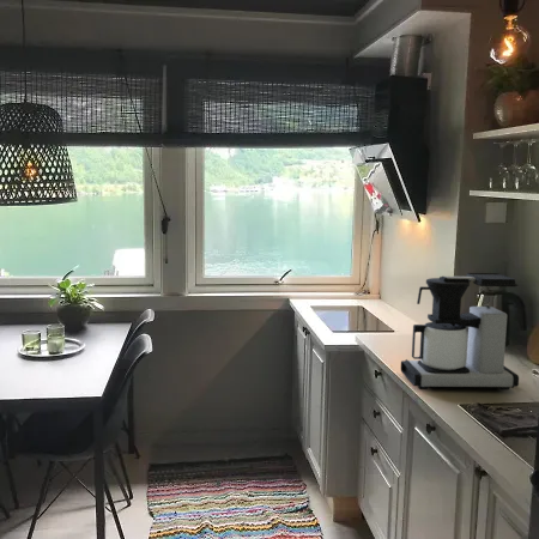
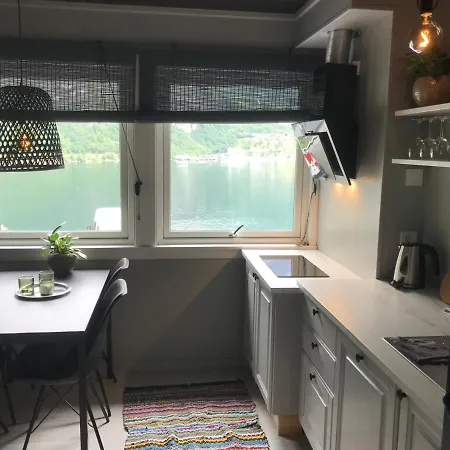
- coffee maker (460, 329)
